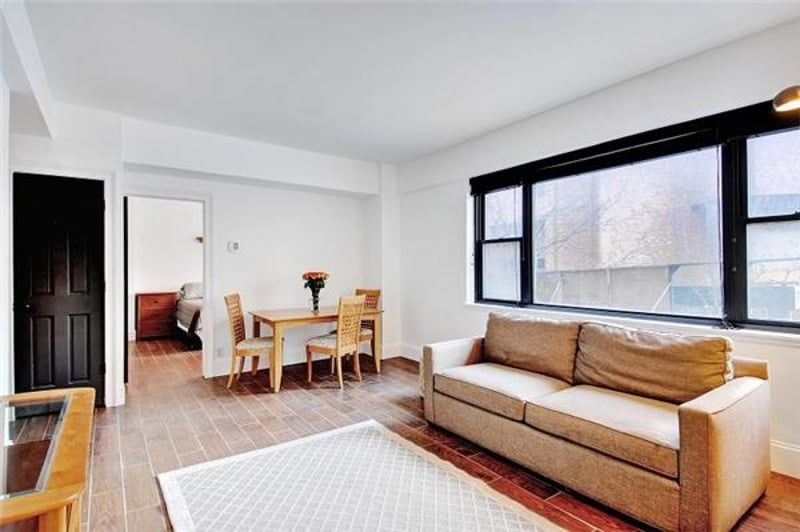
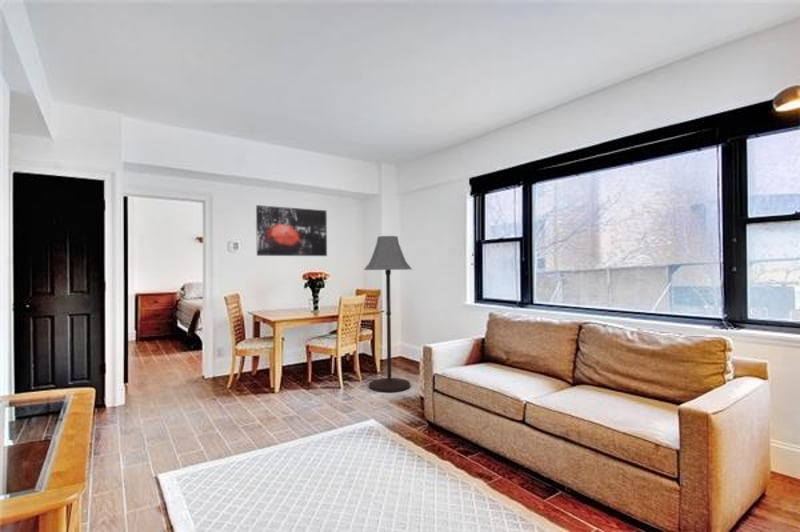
+ floor lamp (388, 311)
+ wall art (293, 232)
